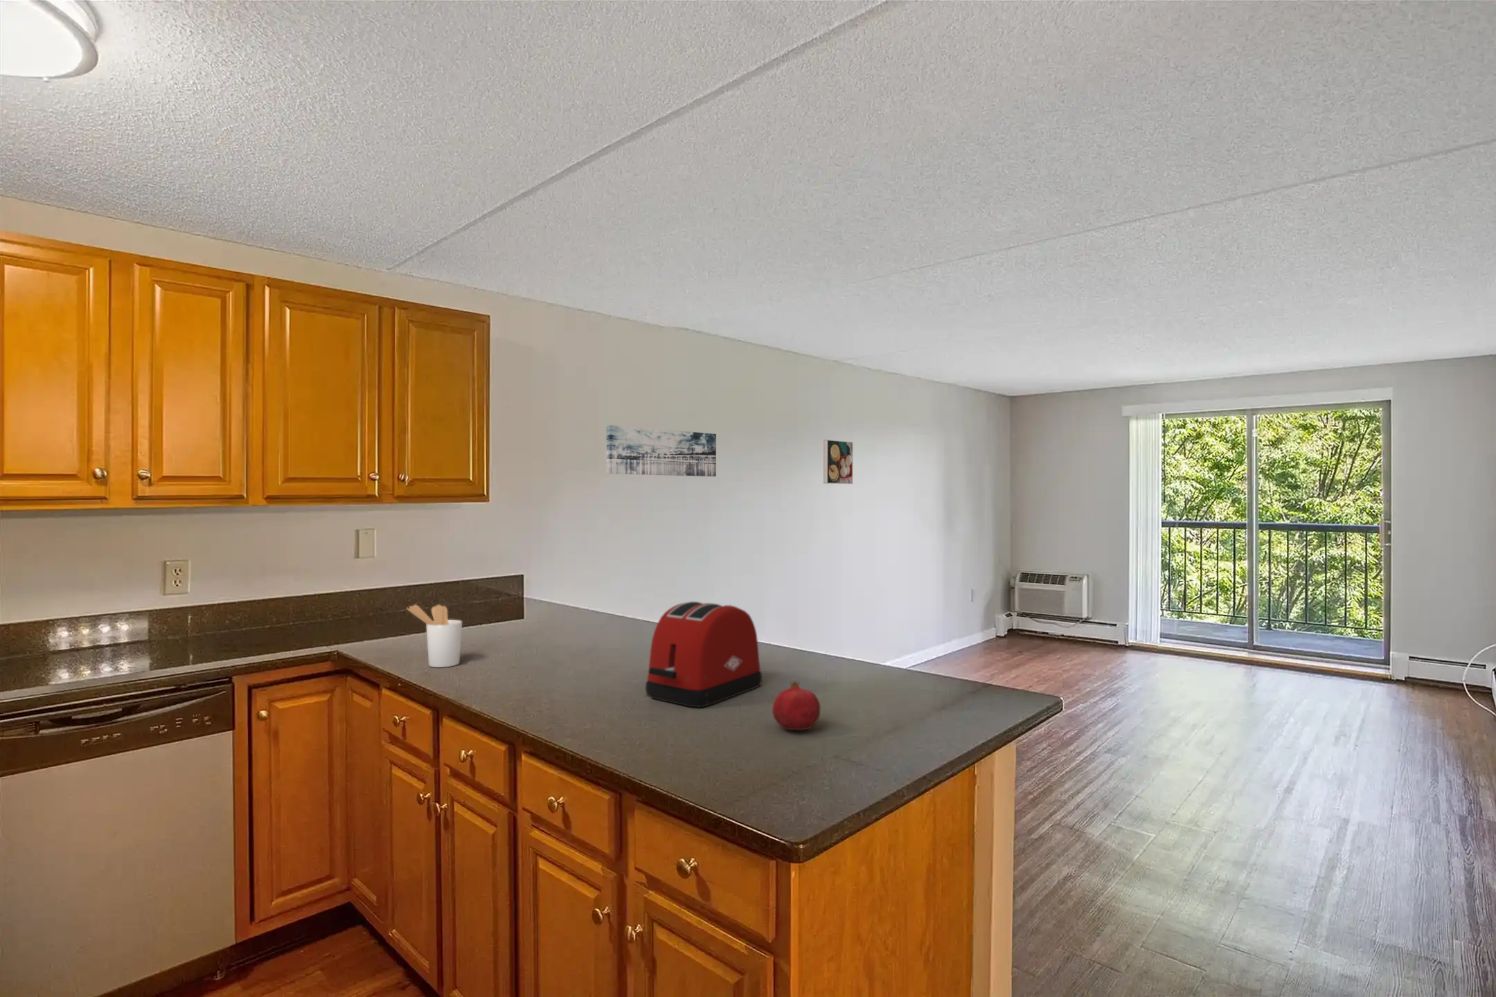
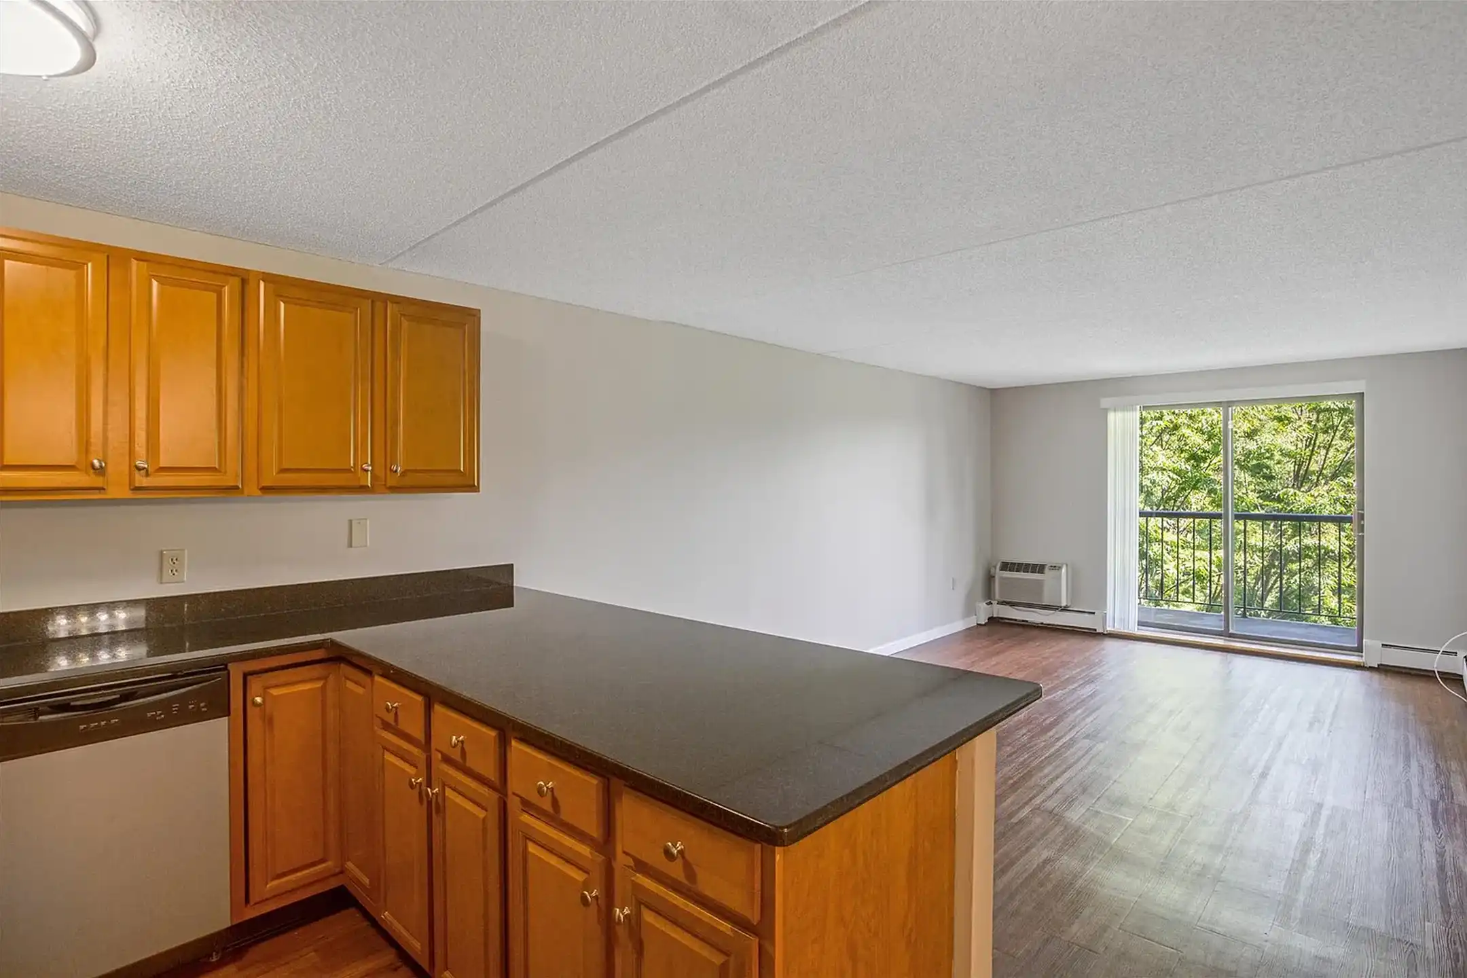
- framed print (838, 462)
- fruit (796, 704)
- utensil holder (434, 633)
- toaster (705, 646)
- wall art (665, 452)
